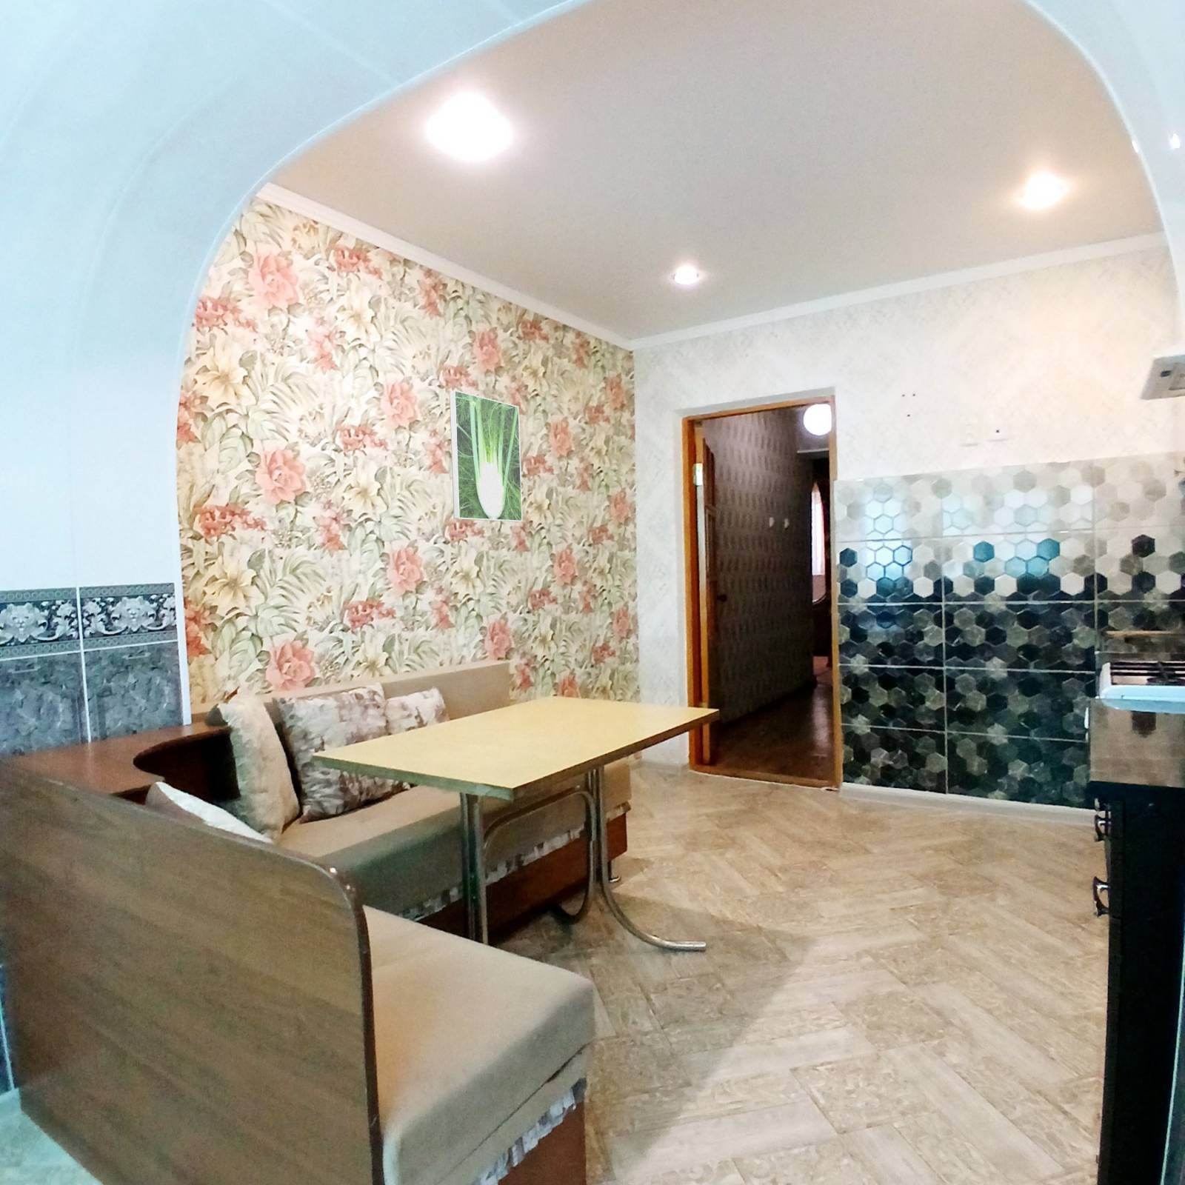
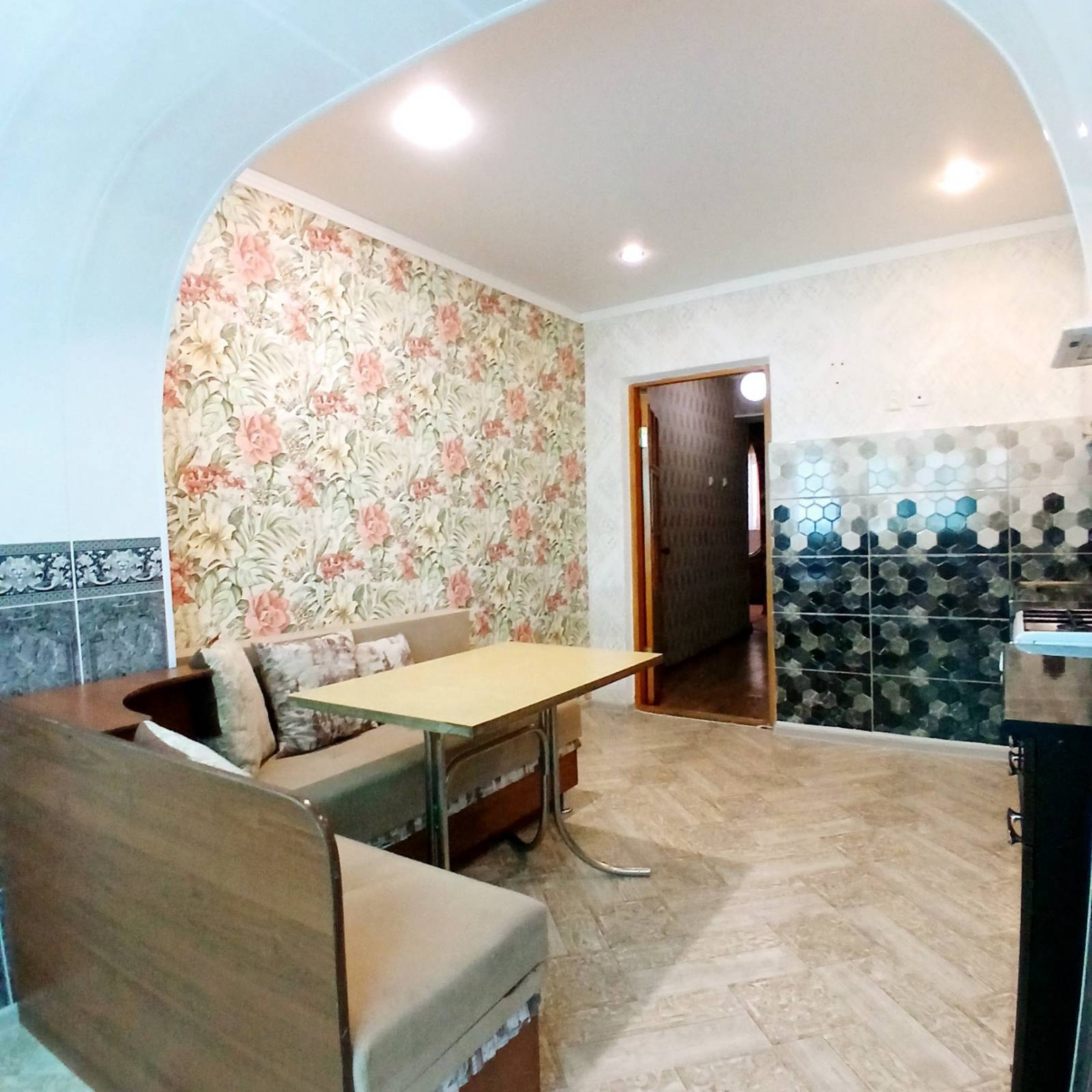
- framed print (487, 459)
